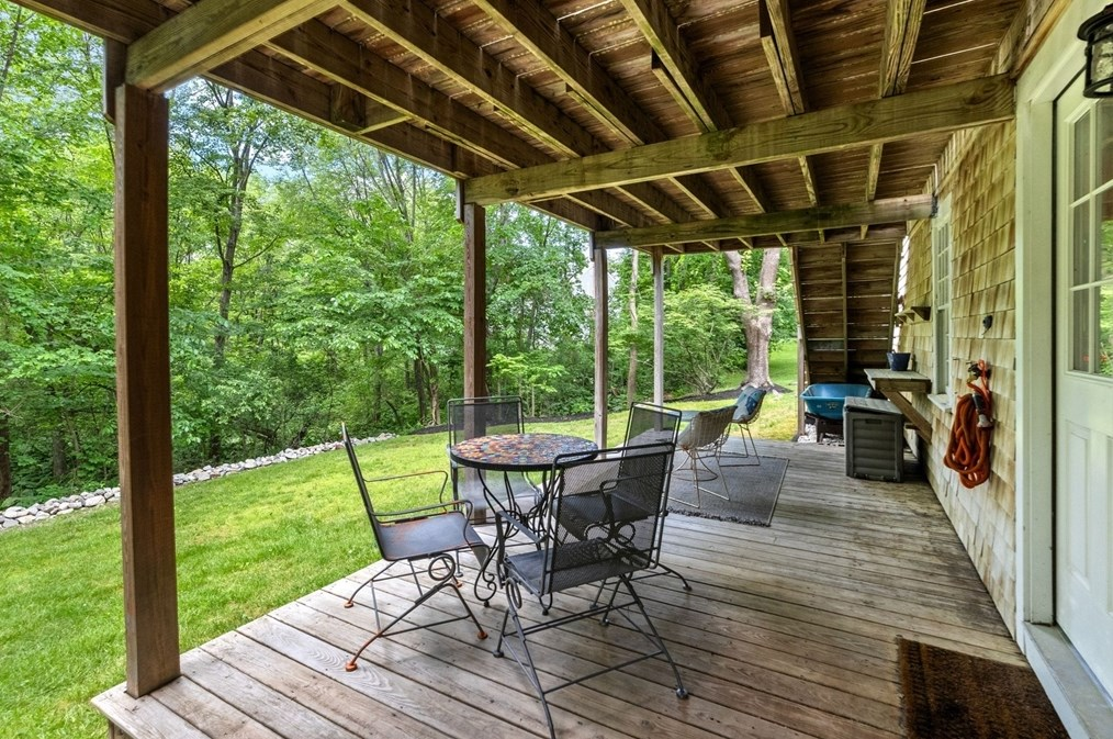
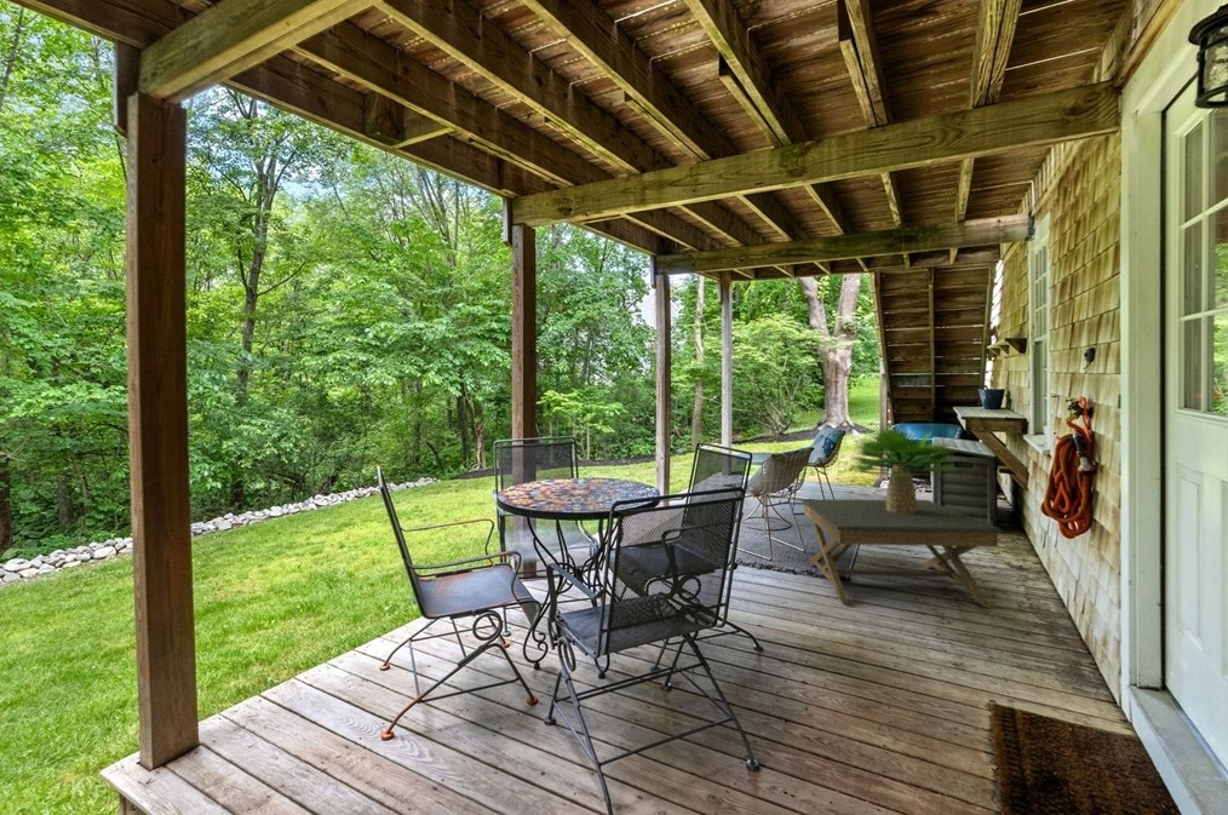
+ potted plant (901, 466)
+ coffee table (888, 544)
